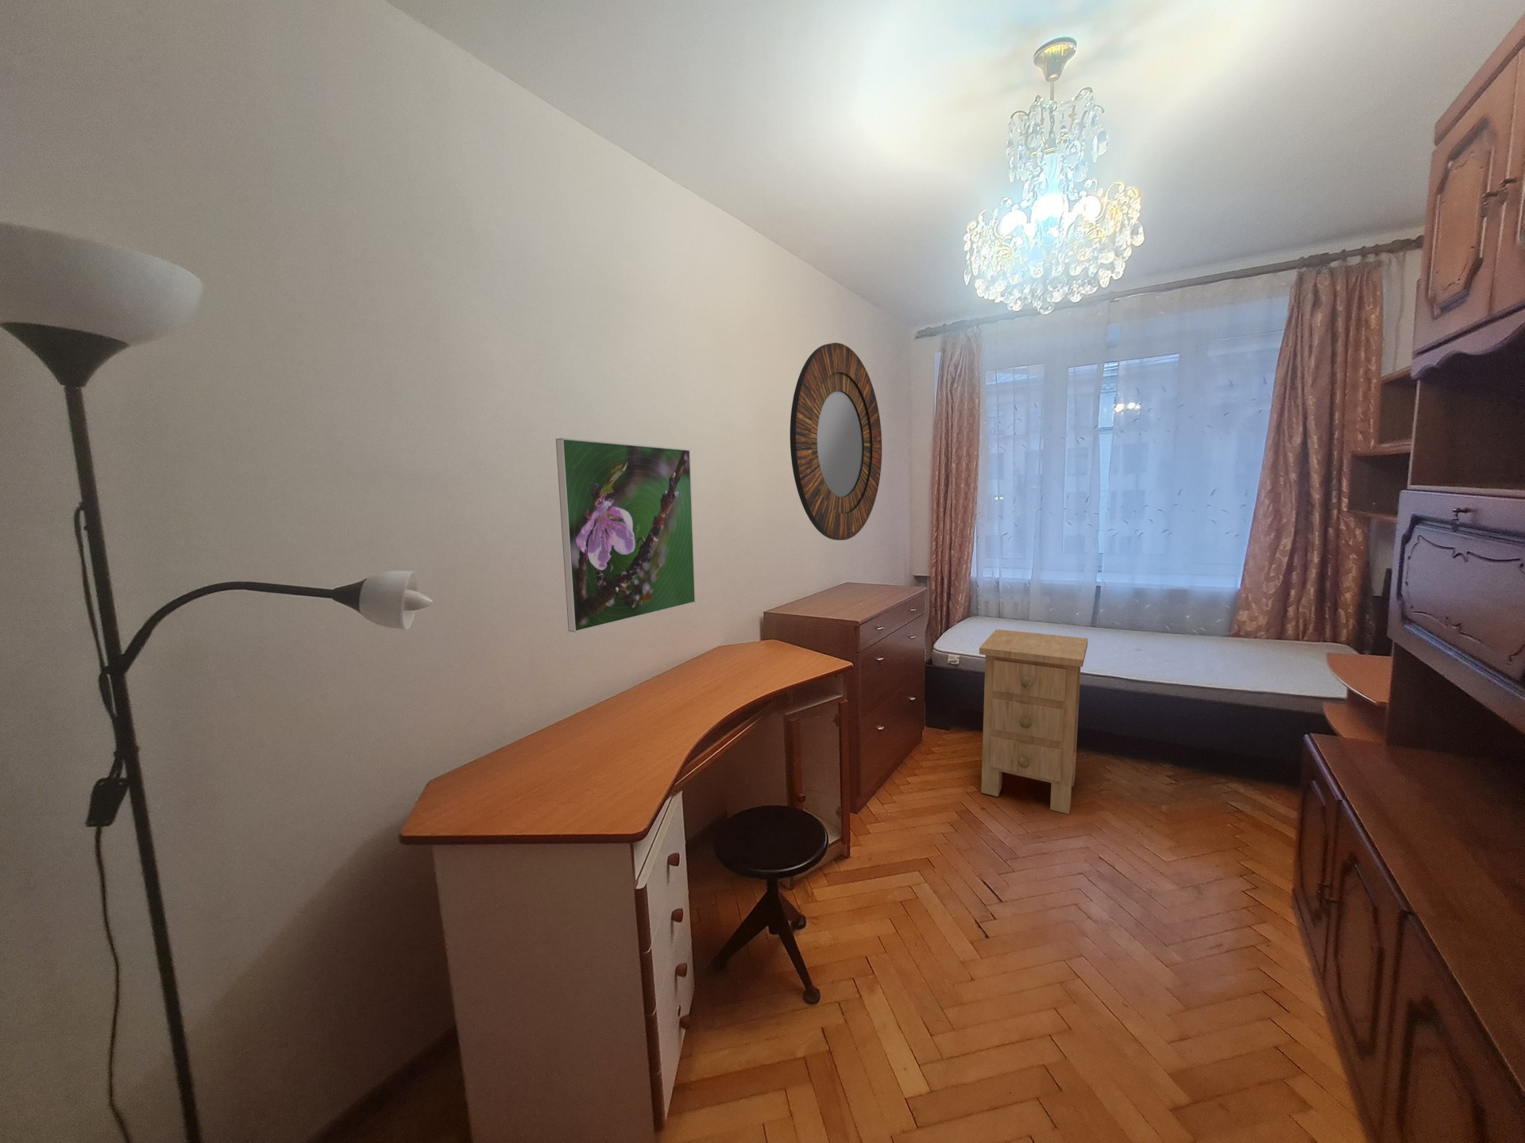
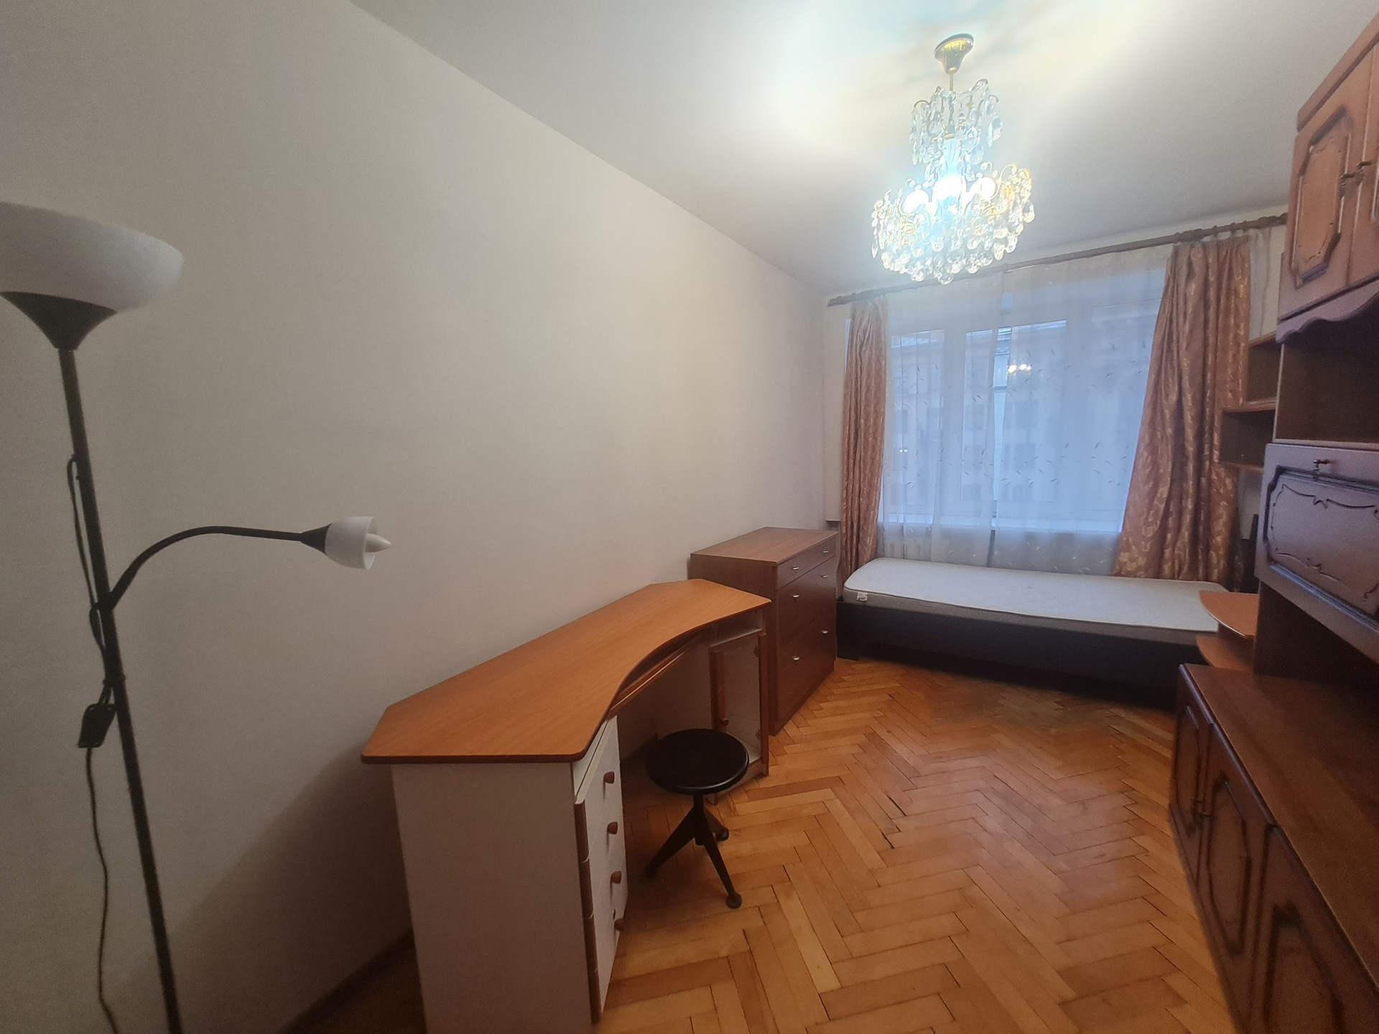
- nightstand (1031, 717)
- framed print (635, 531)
- home mirror (842, 444)
